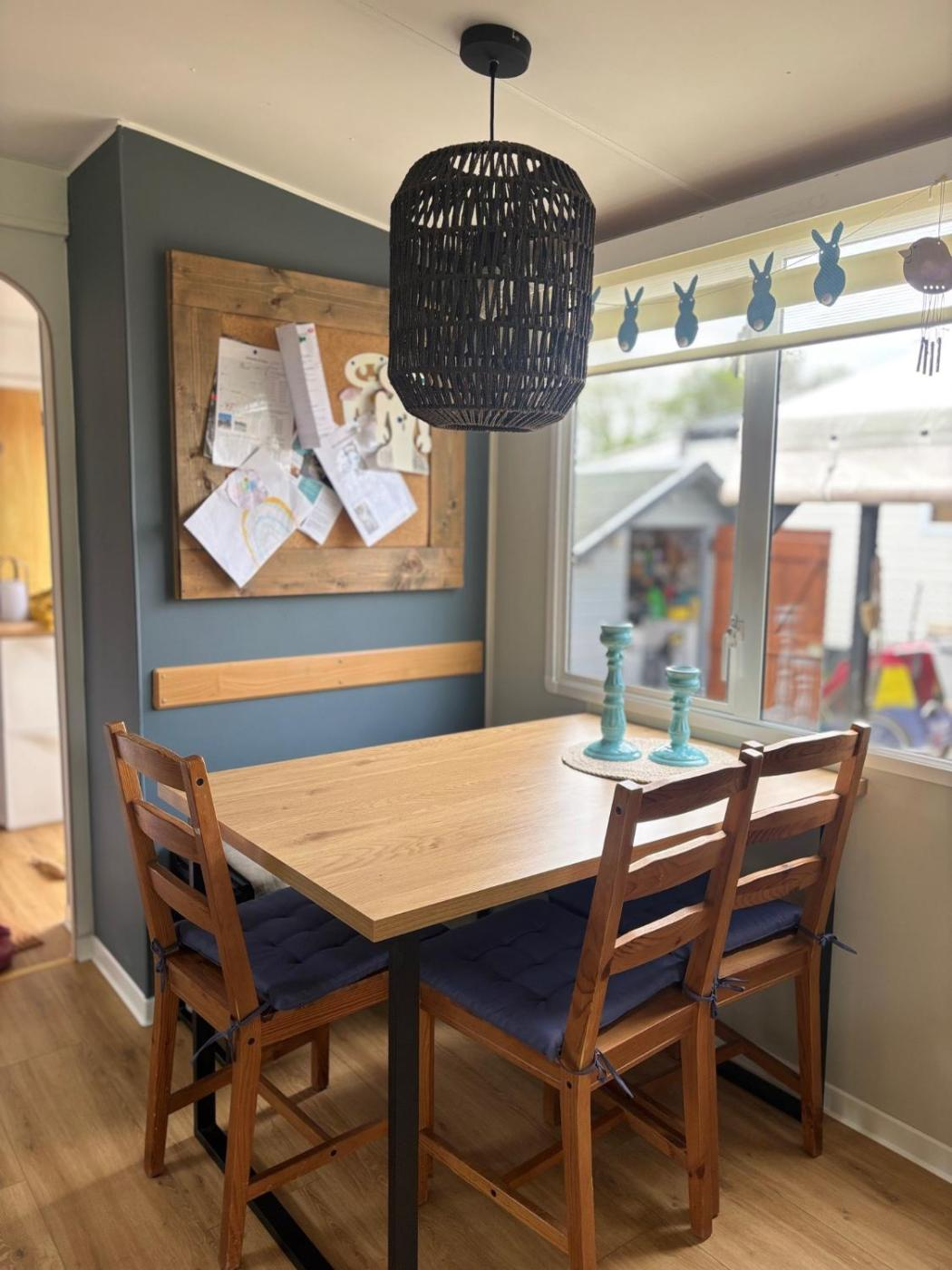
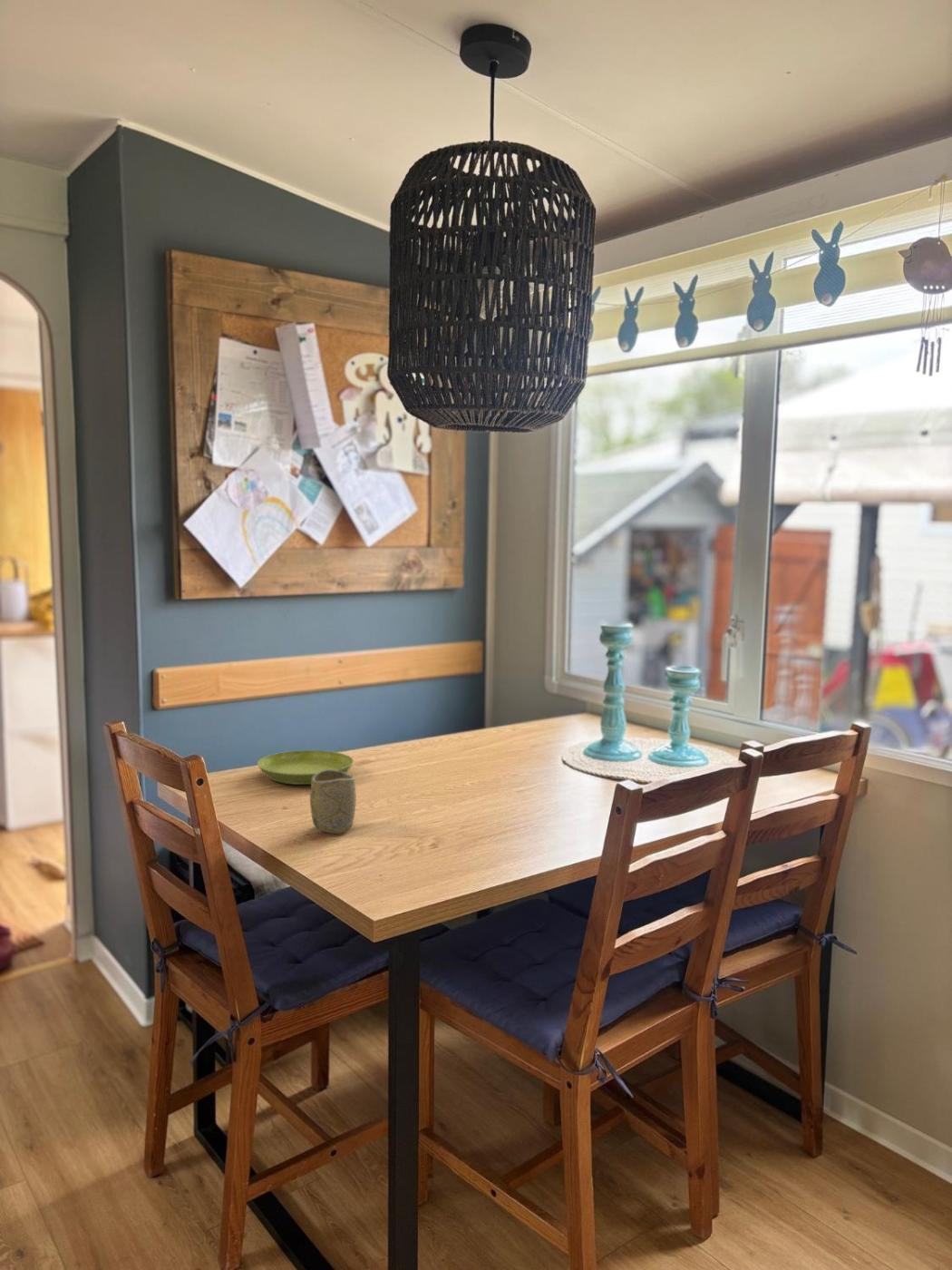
+ cup (333, 801)
+ saucer (306, 767)
